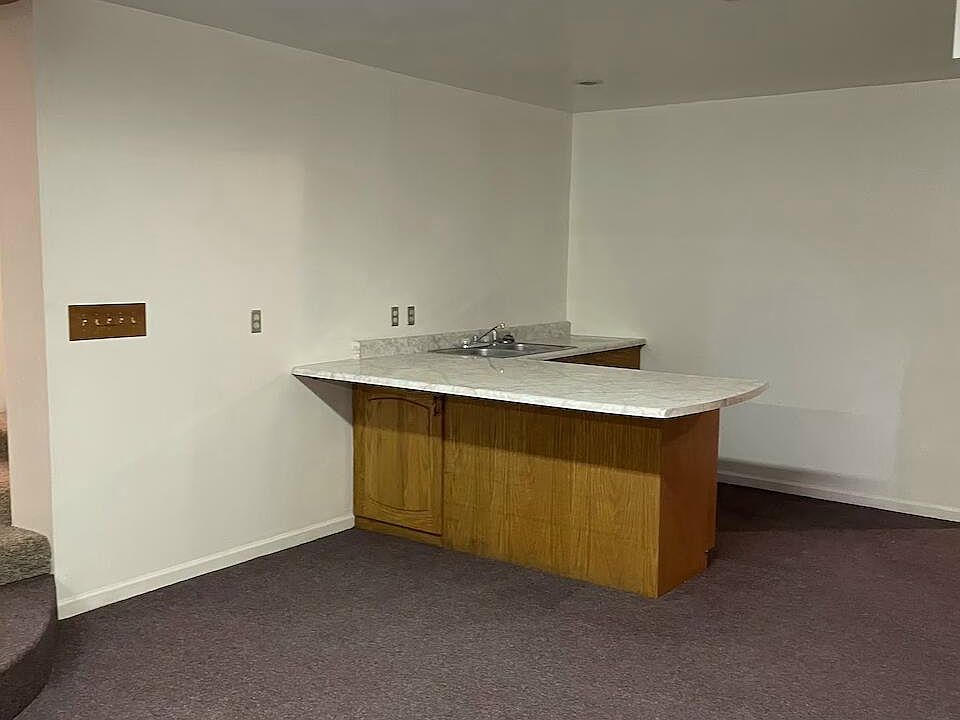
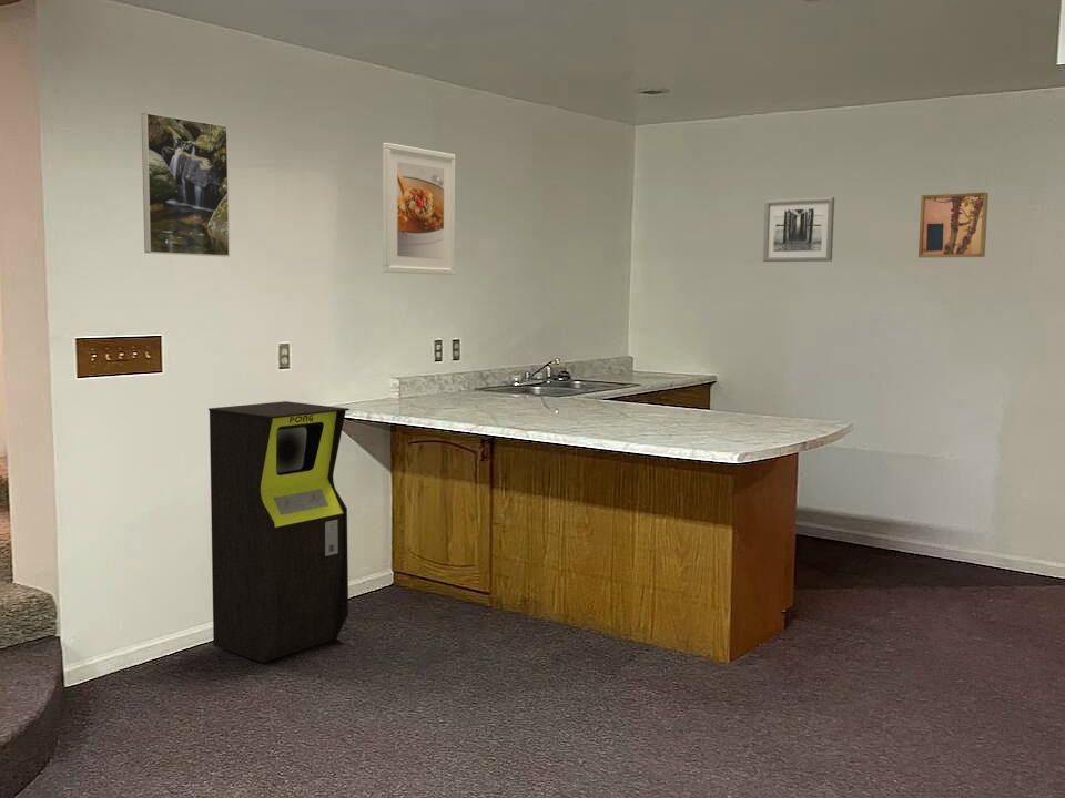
+ wall art (952, 225)
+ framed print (419, 211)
+ wall art (798, 229)
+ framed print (186, 187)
+ storage cabinet (281, 528)
